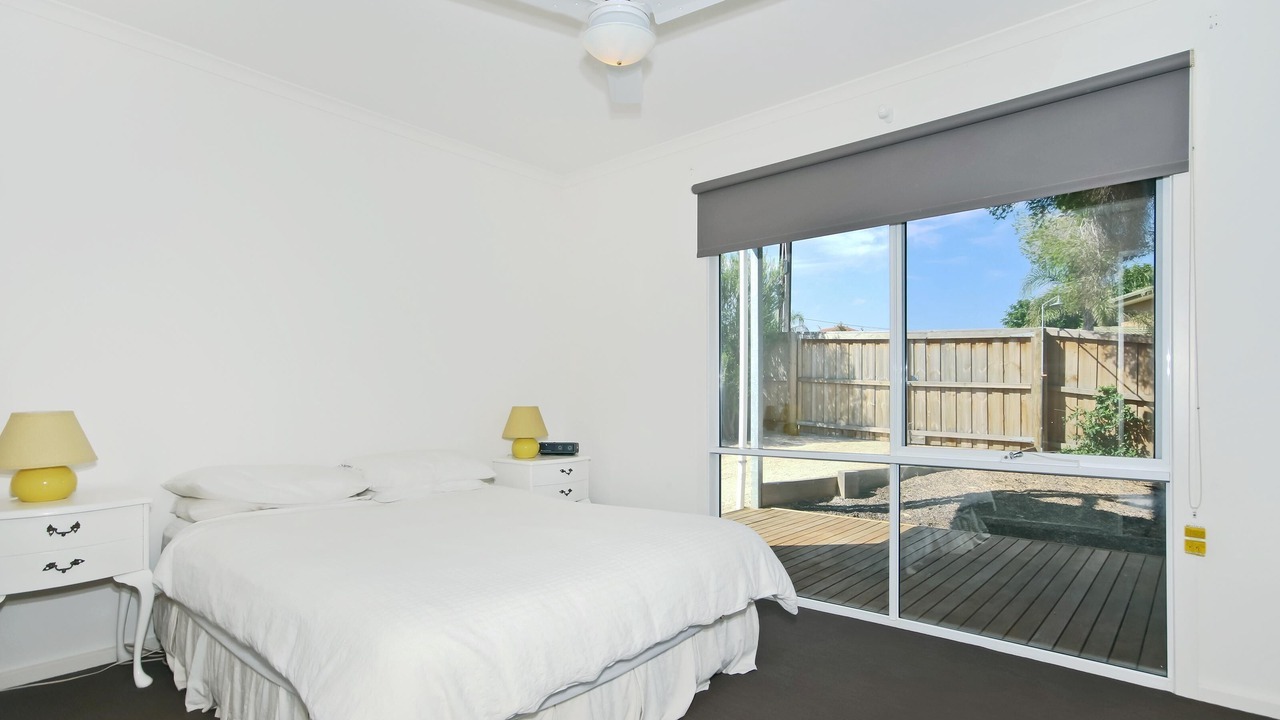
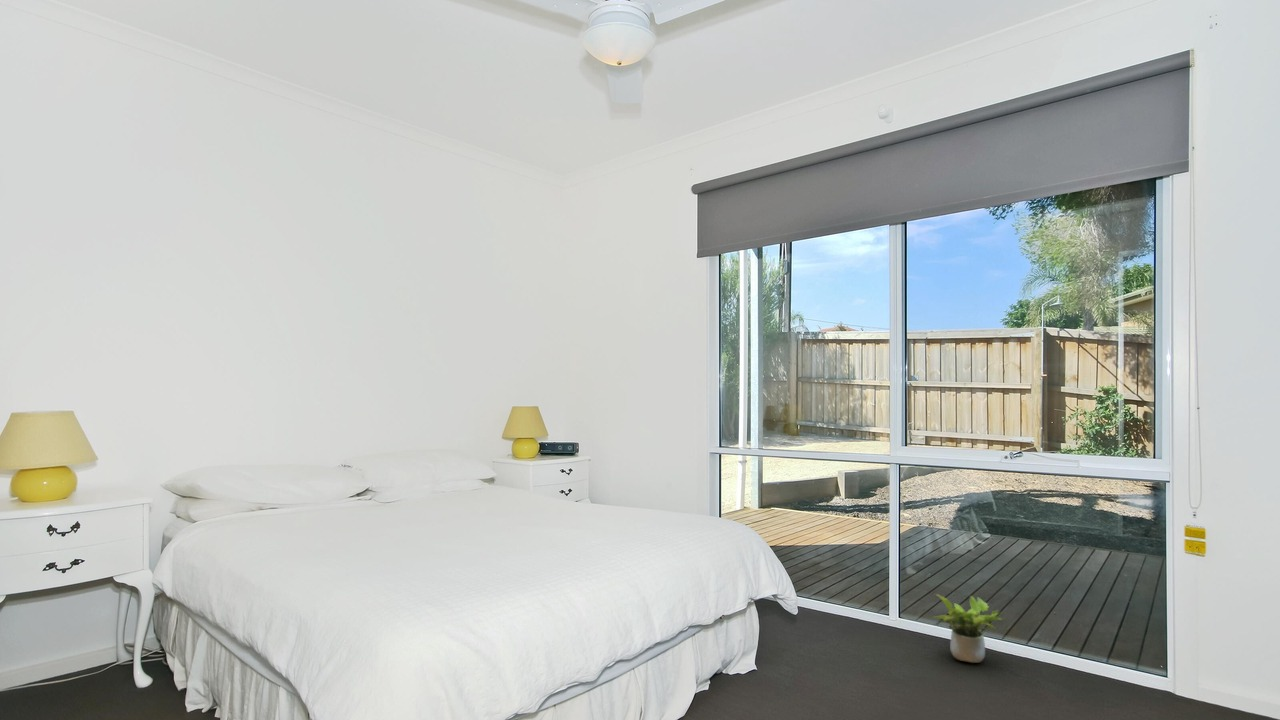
+ potted plant (967, 627)
